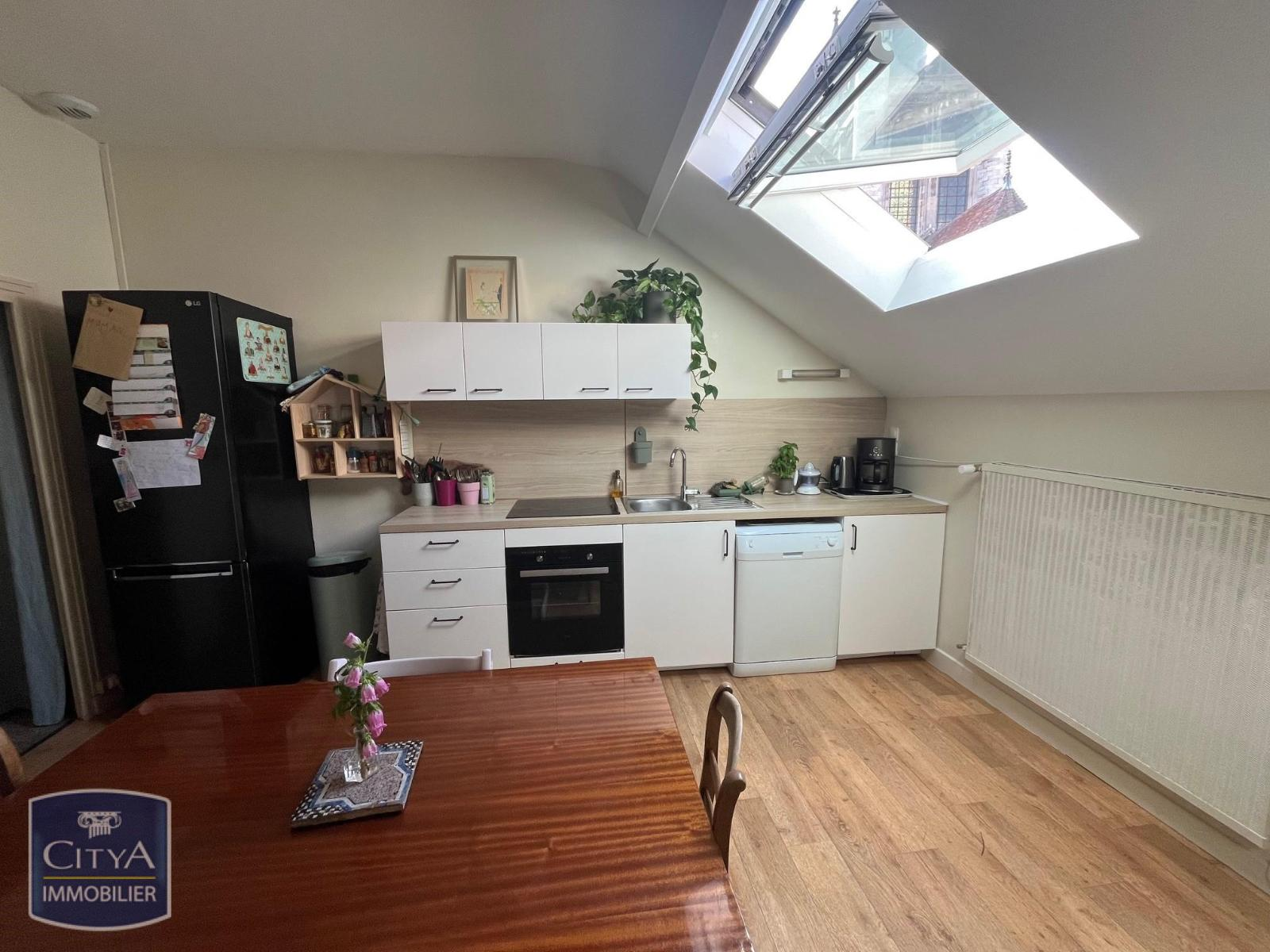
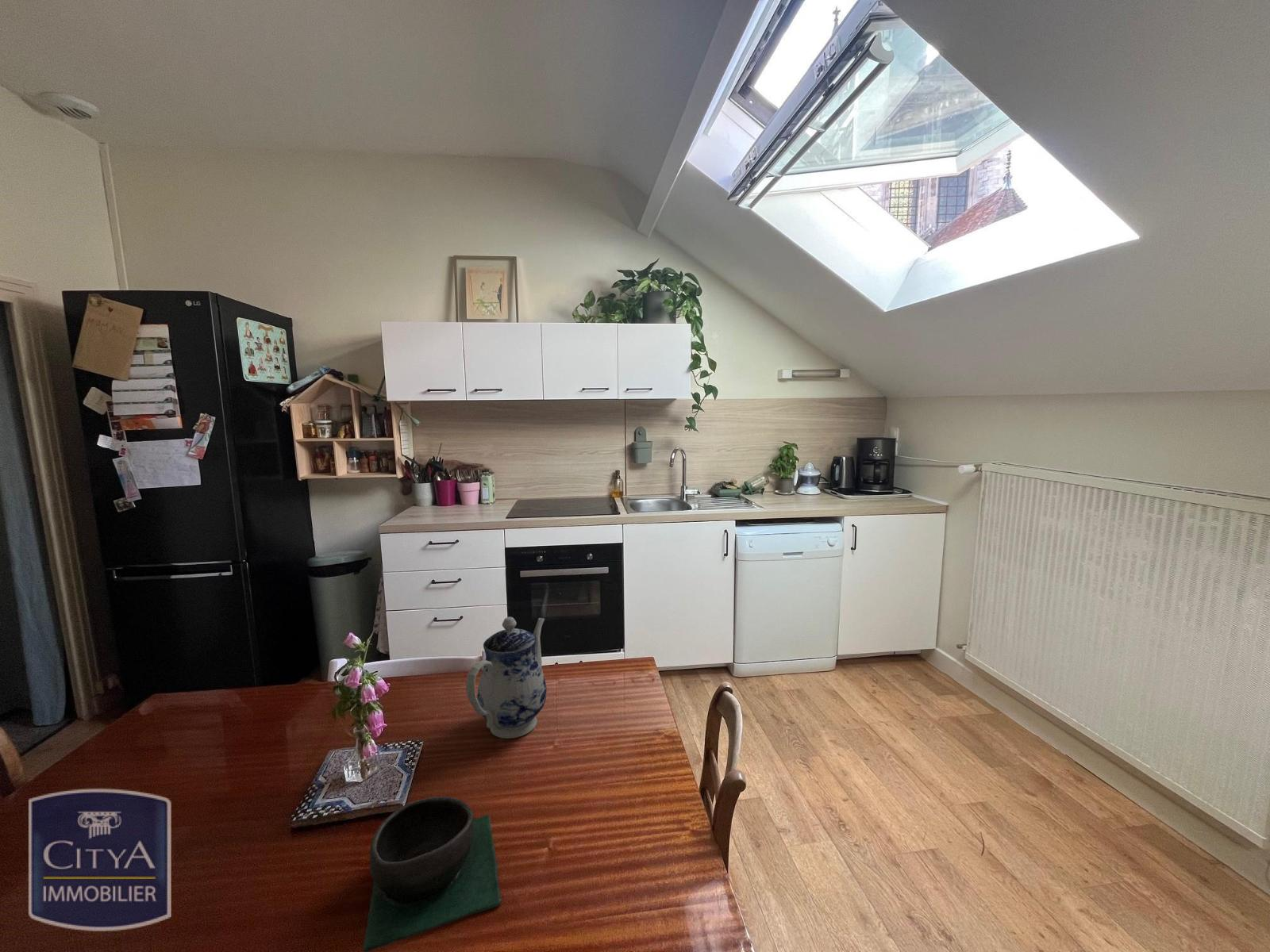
+ bowl (434, 848)
+ teapot (511, 671)
